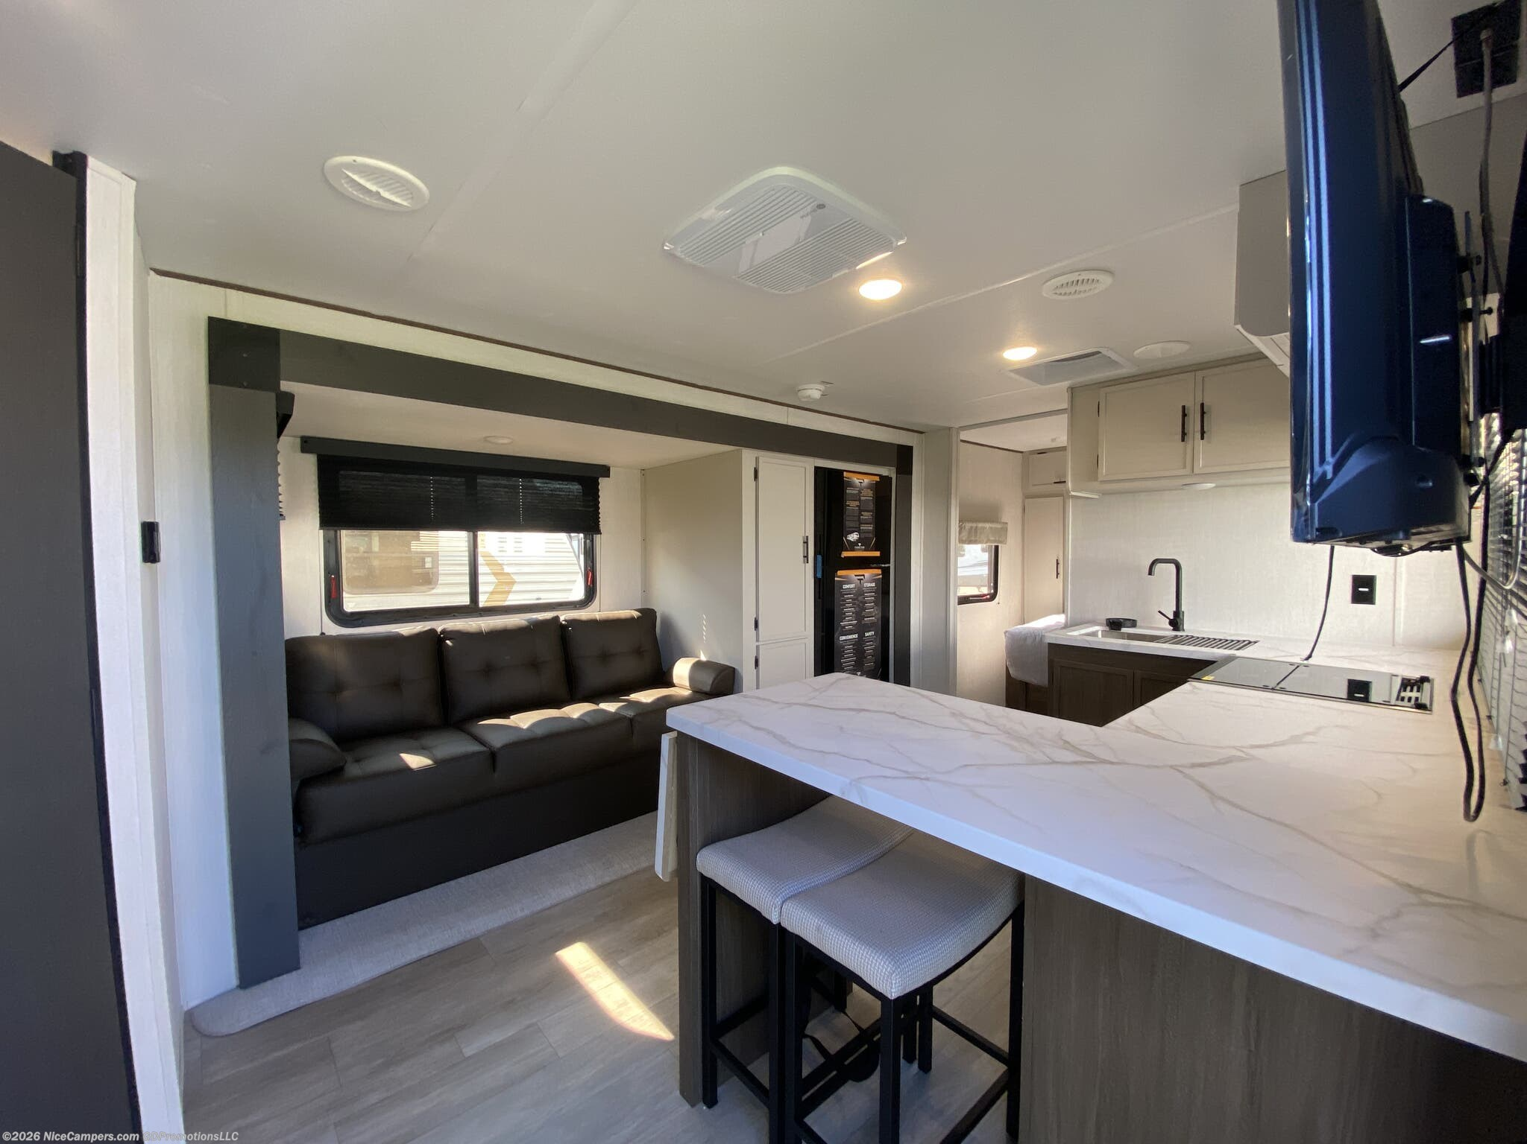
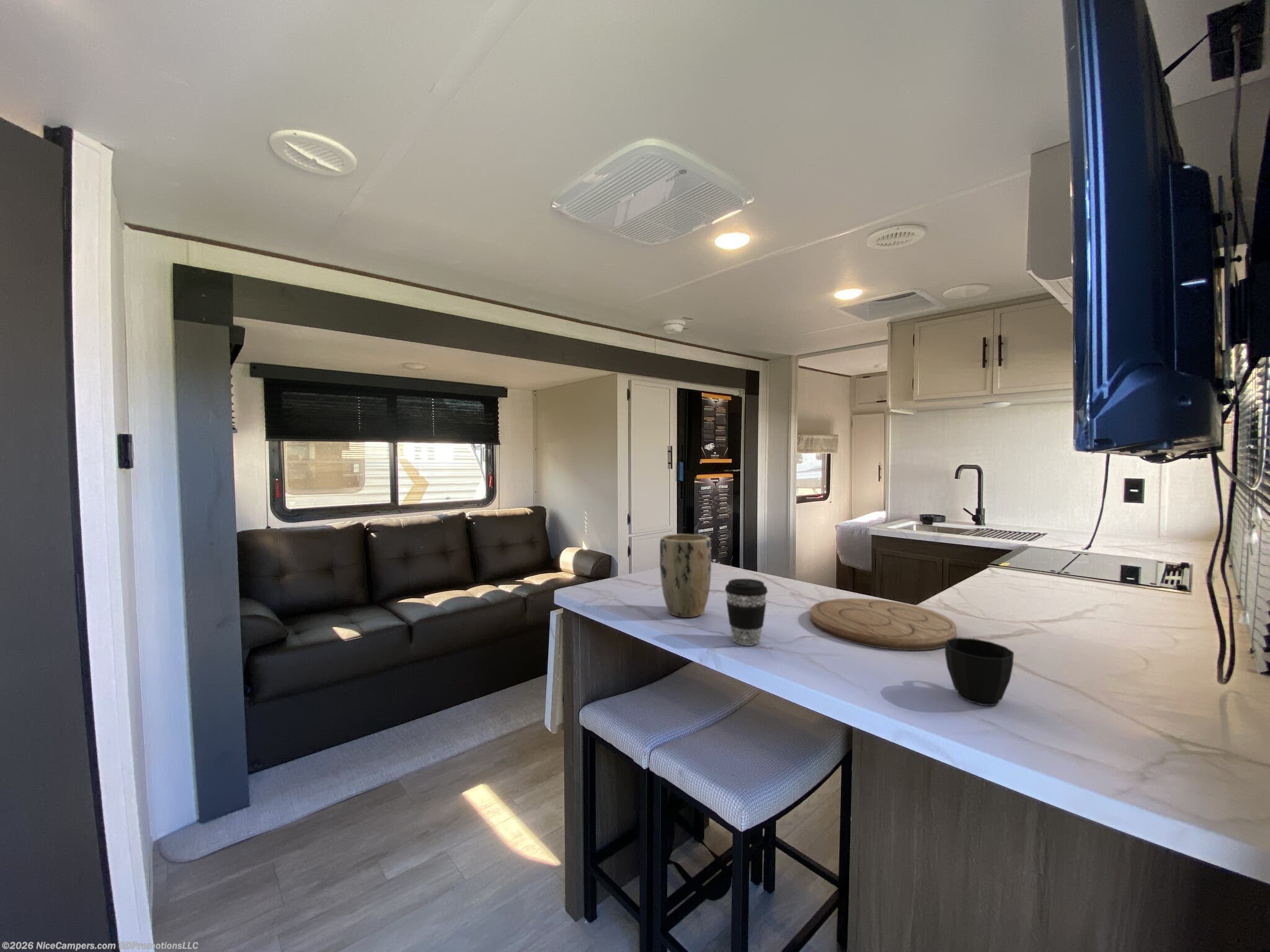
+ cutting board (879, 620)
+ cup (979, 671)
+ plant pot (685, 575)
+ coffee cup (746, 611)
